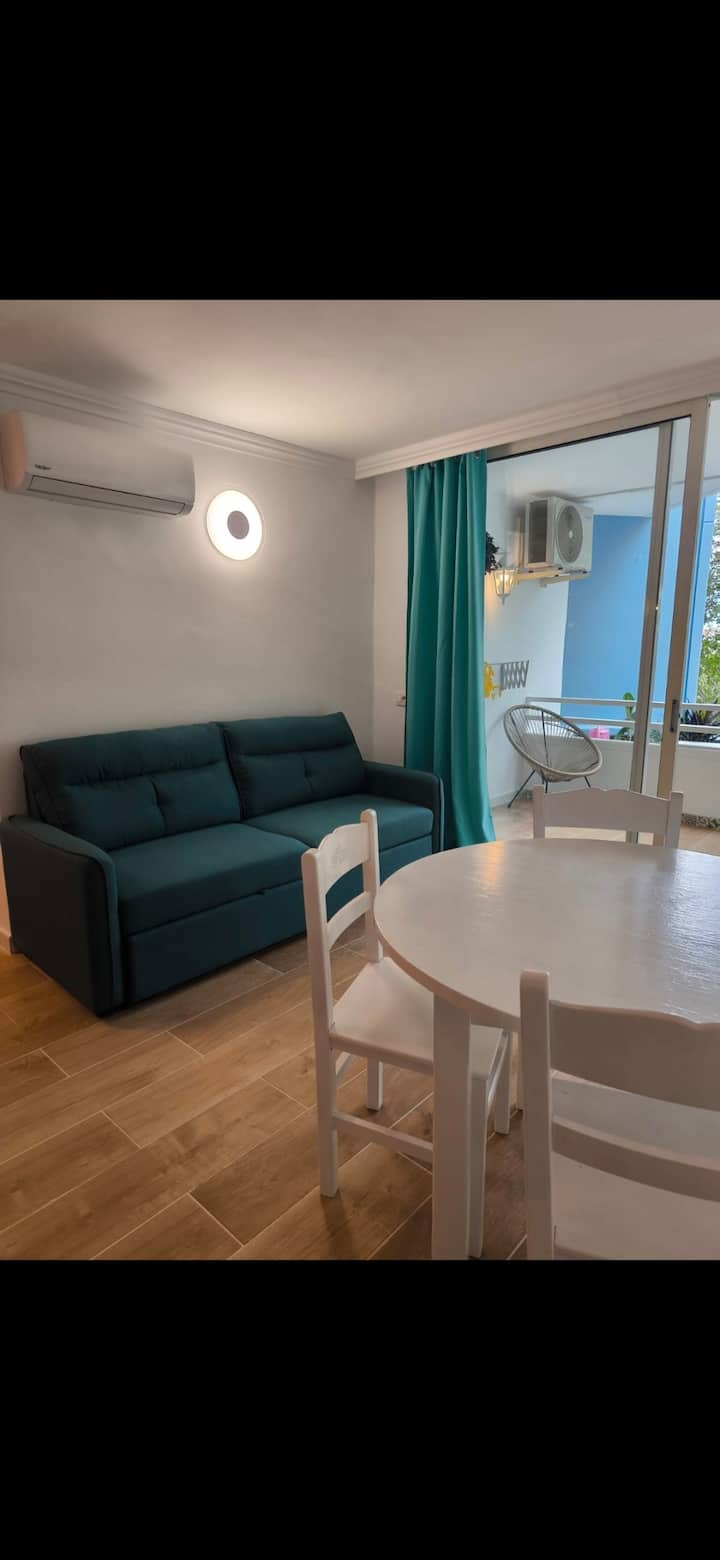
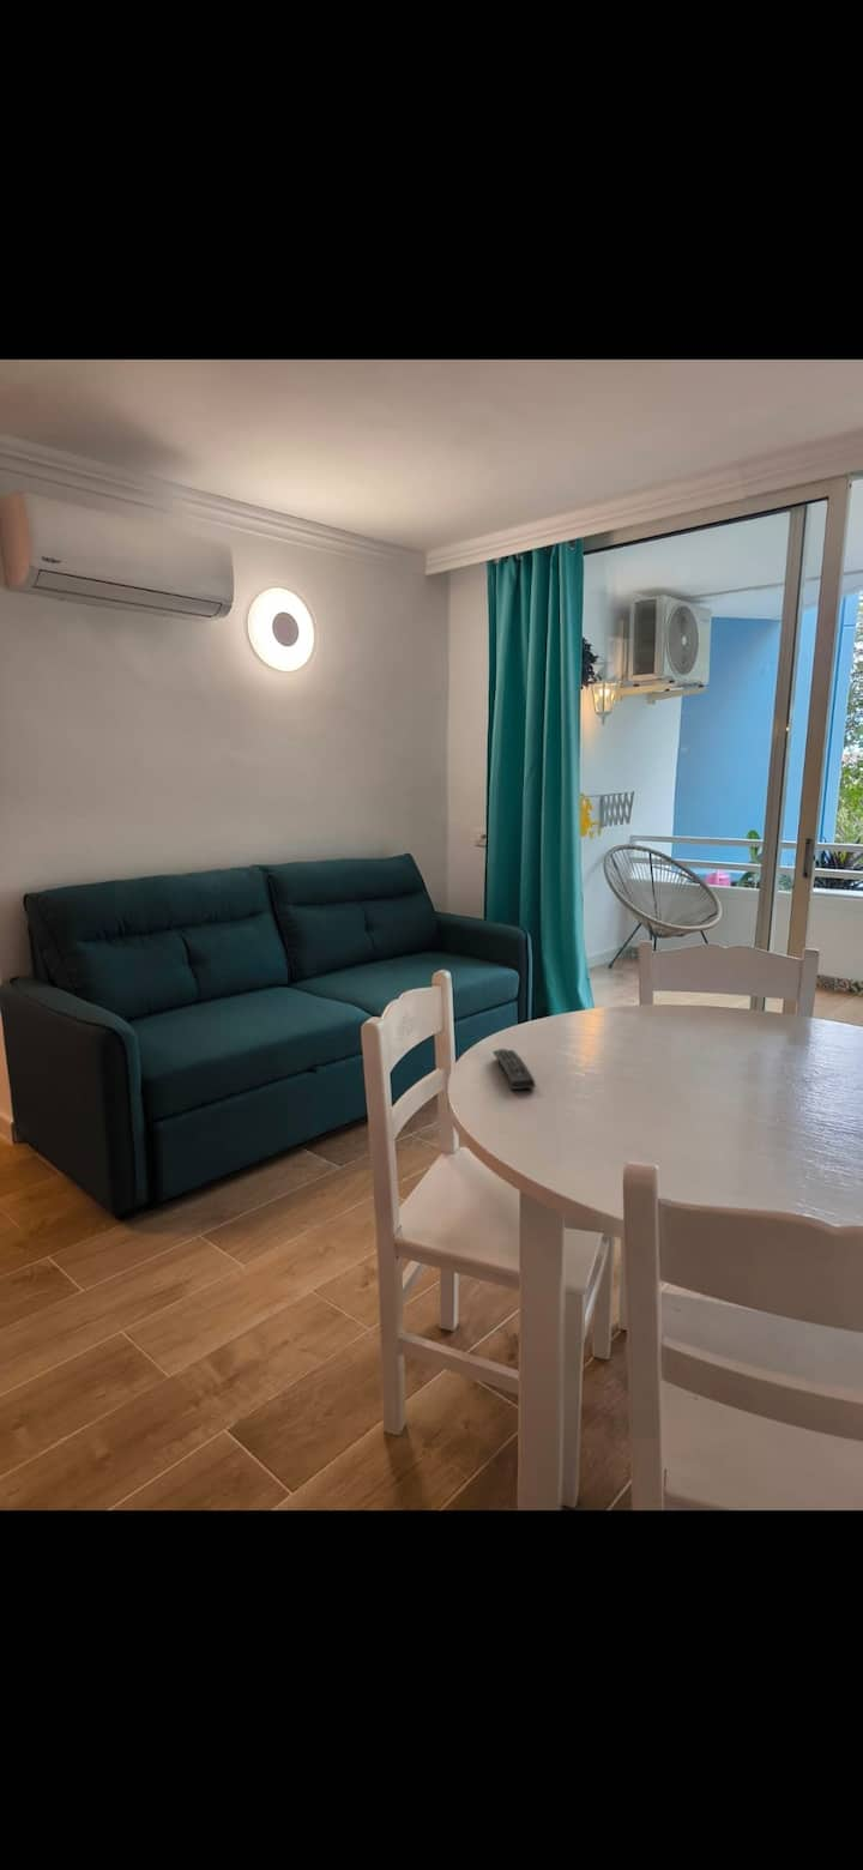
+ remote control (511, 1066)
